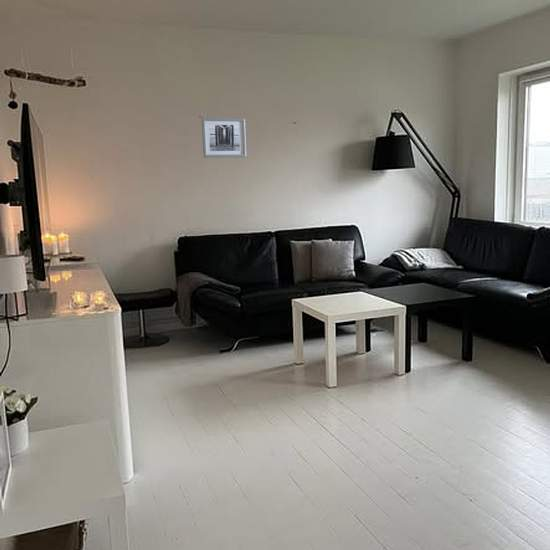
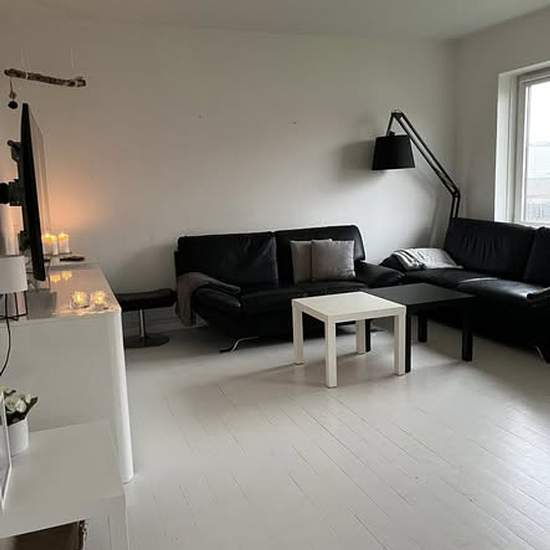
- wall art (224, 137)
